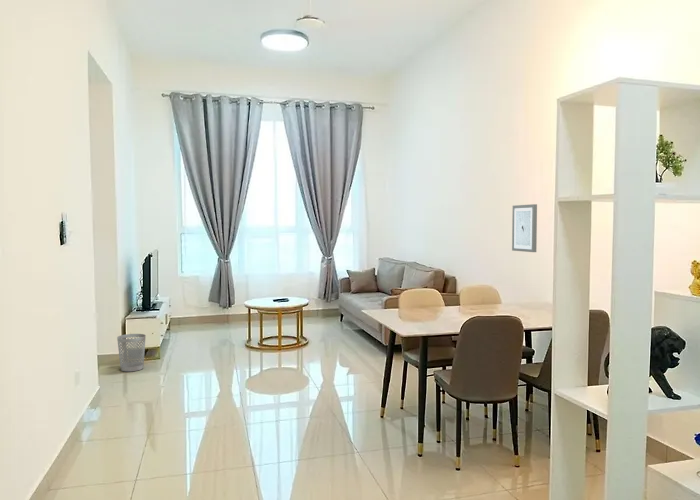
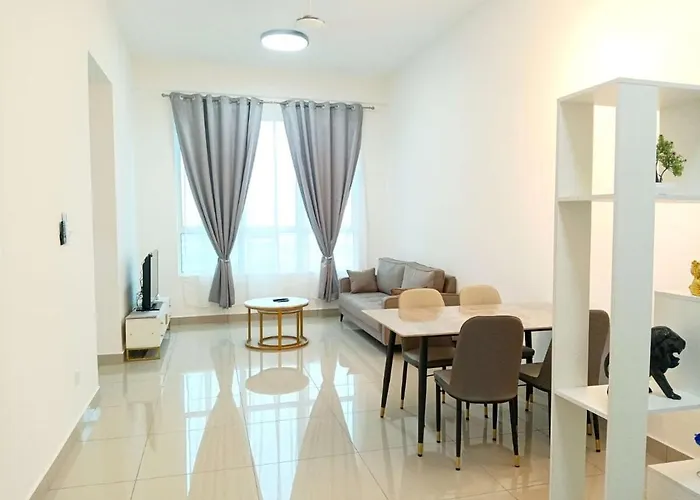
- wastebasket (131, 352)
- wall art (524, 228)
